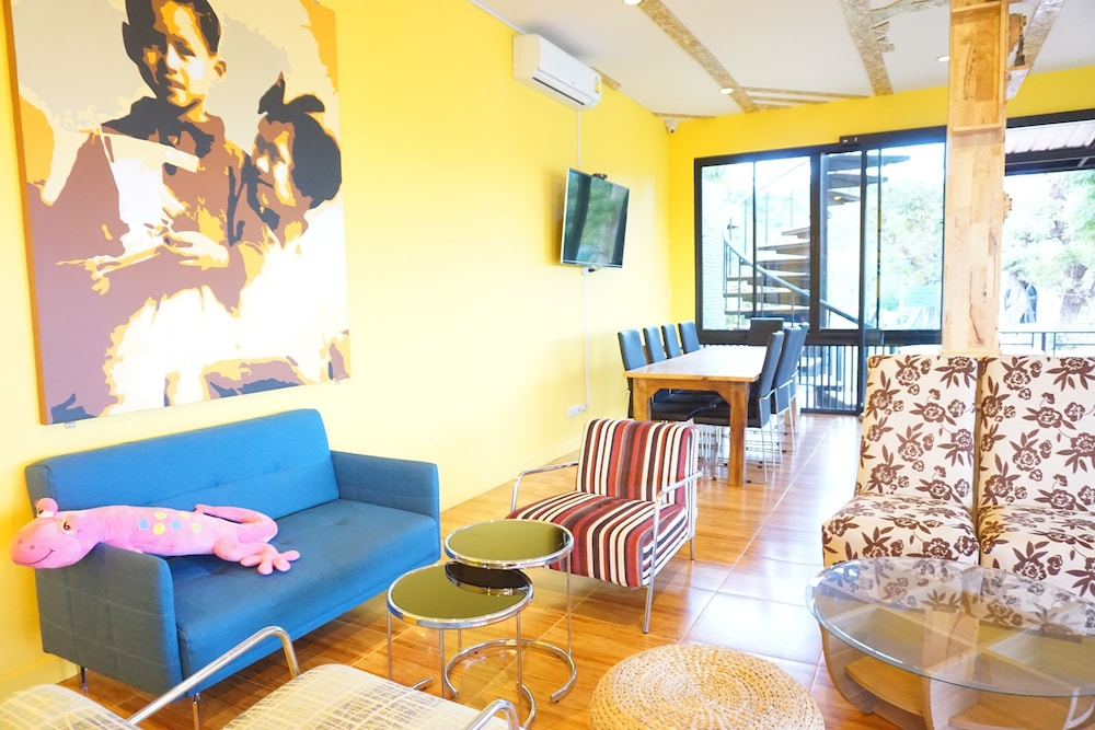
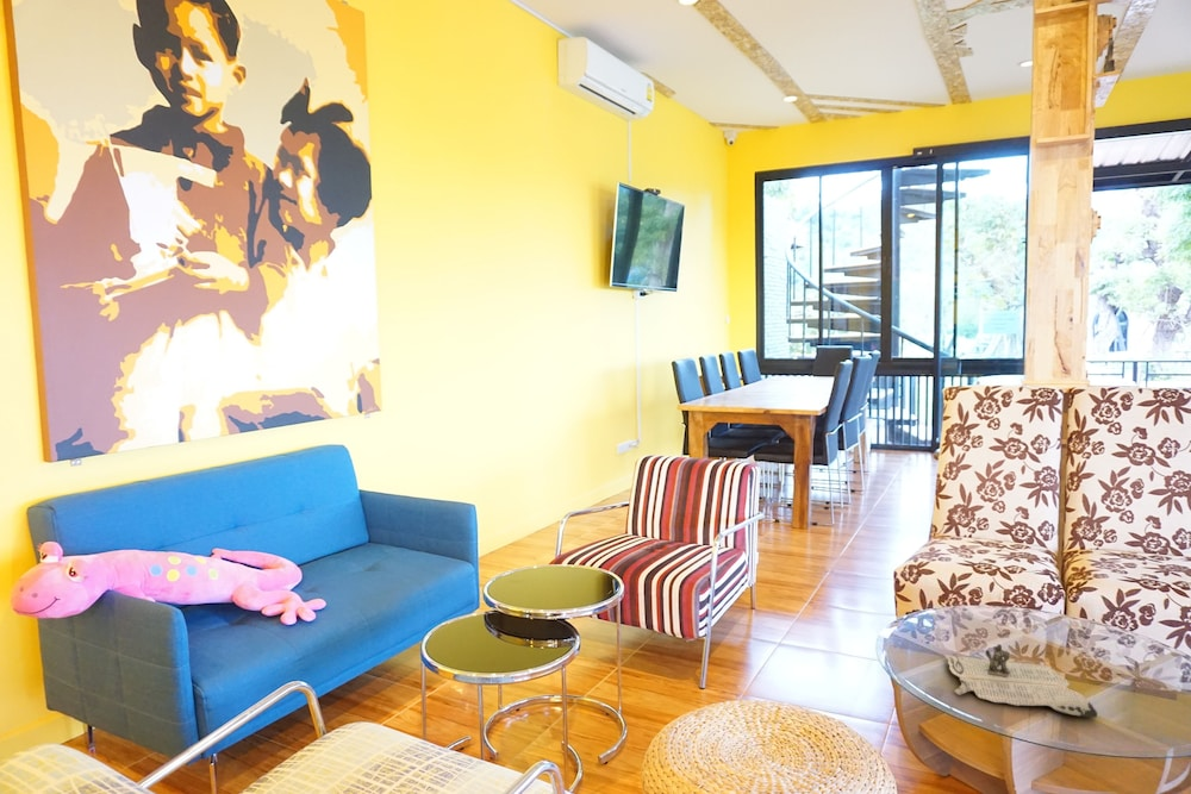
+ magazine (1014, 665)
